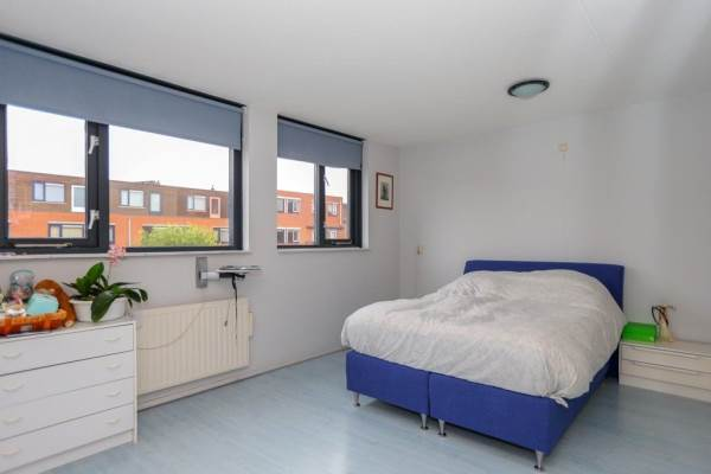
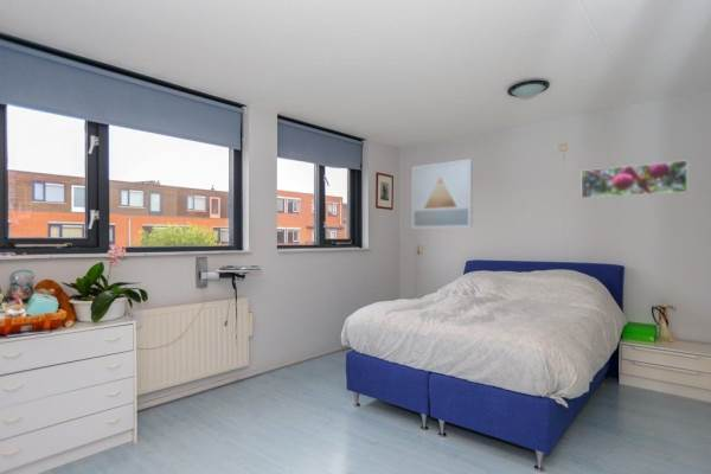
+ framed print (630, 180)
+ wall art (440, 196)
